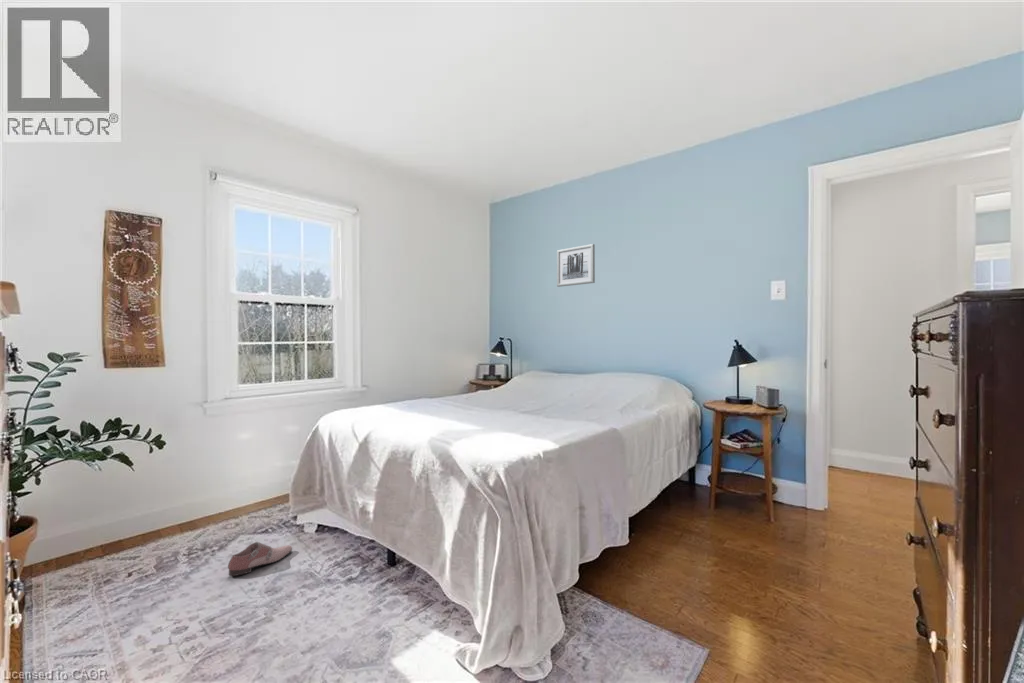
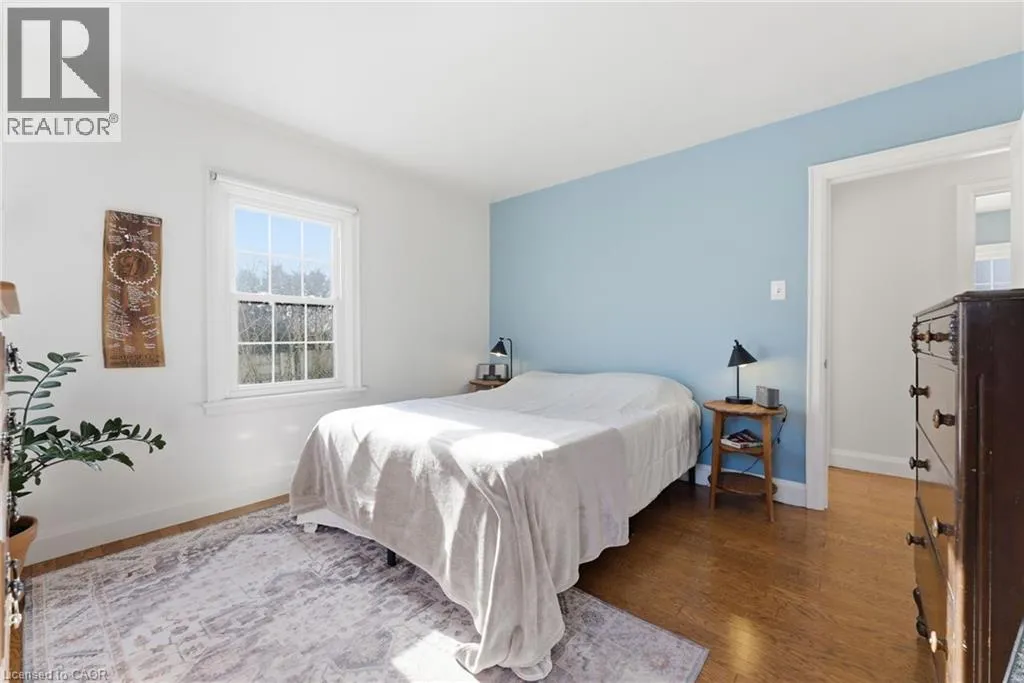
- shoe (262, 552)
- wall art (575, 266)
